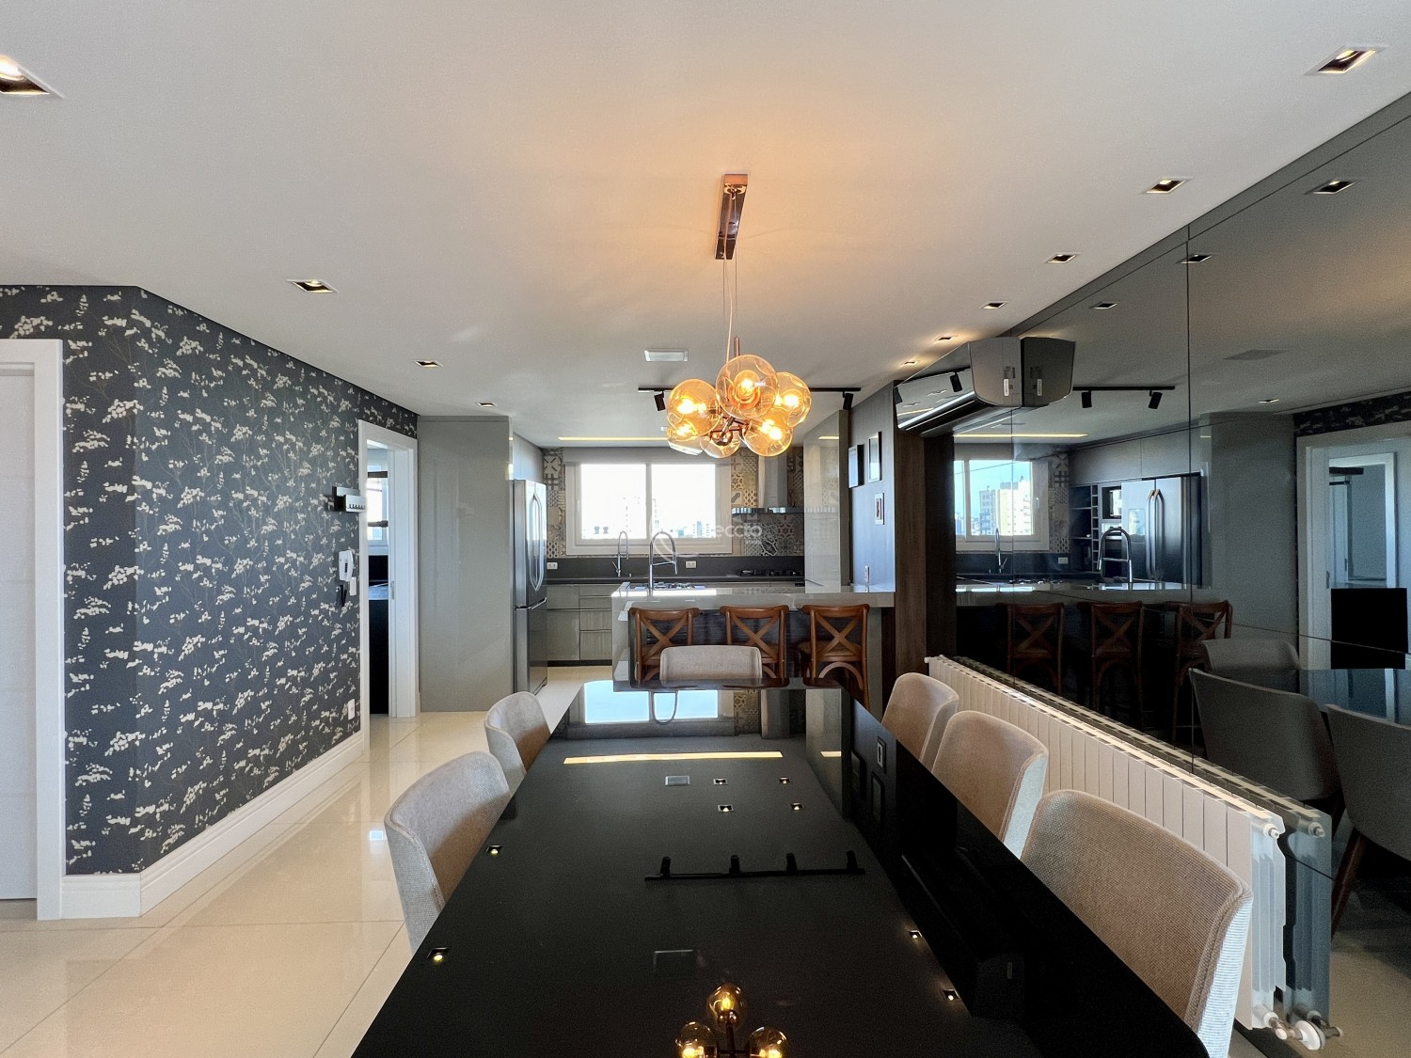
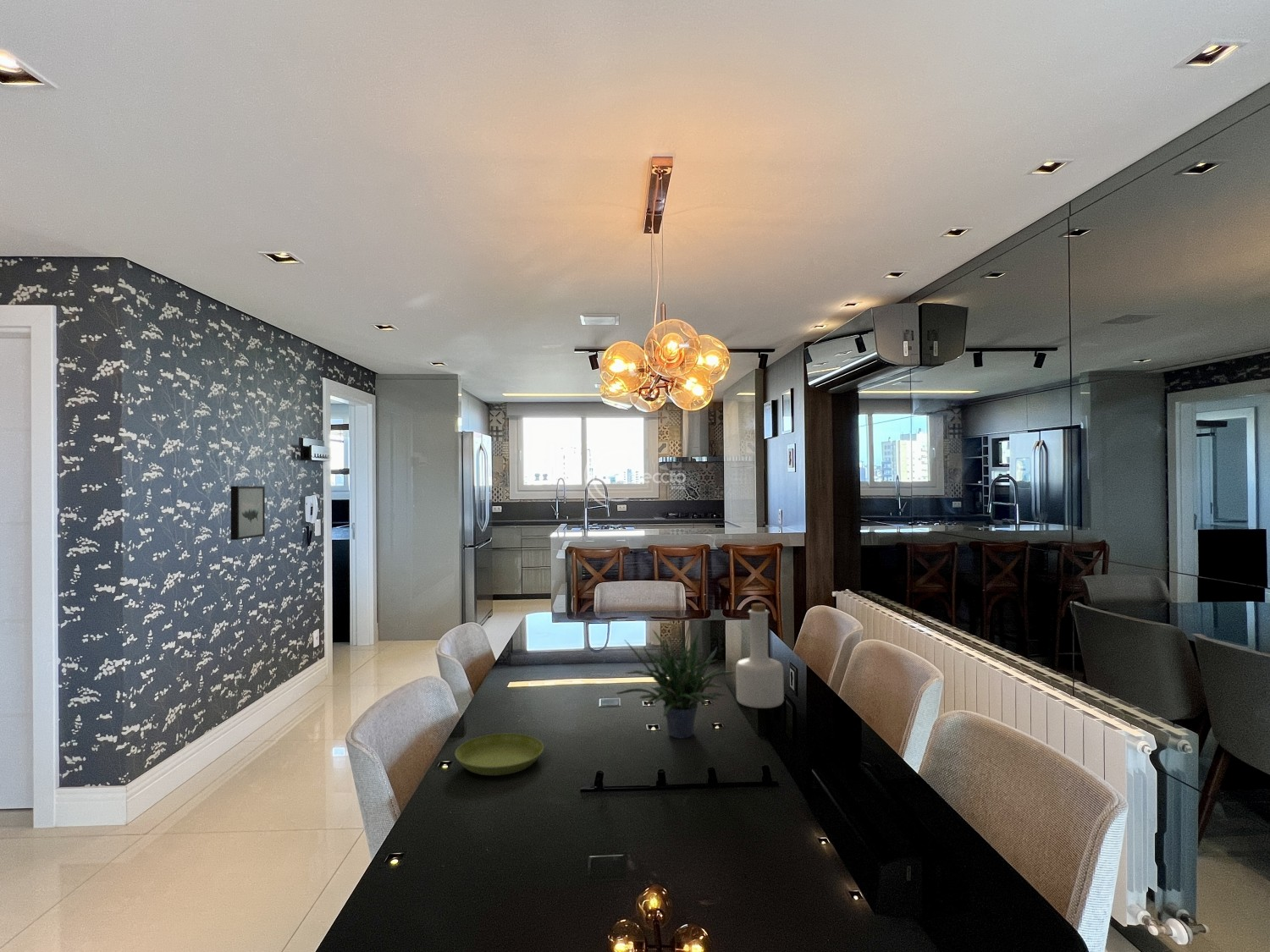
+ bottle (759, 652)
+ wall art (248, 512)
+ saucer (500, 755)
+ potted plant (674, 672)
